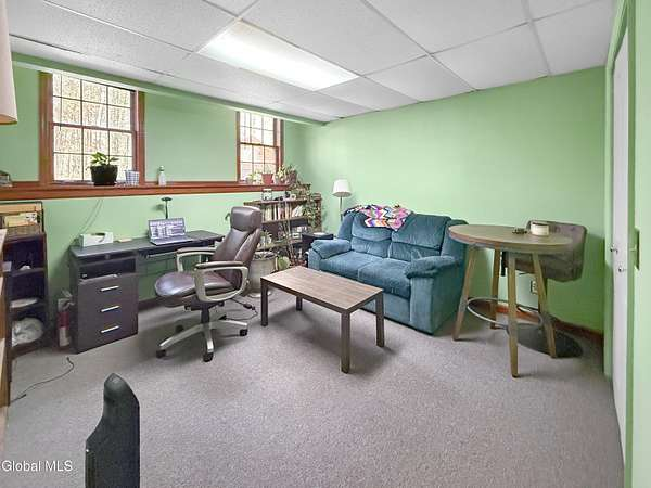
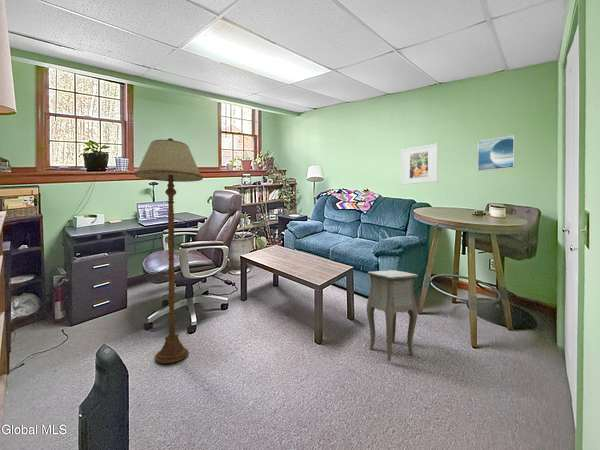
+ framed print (495, 154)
+ side table (391, 312)
+ floor lamp (170, 247)
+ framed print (418, 165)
